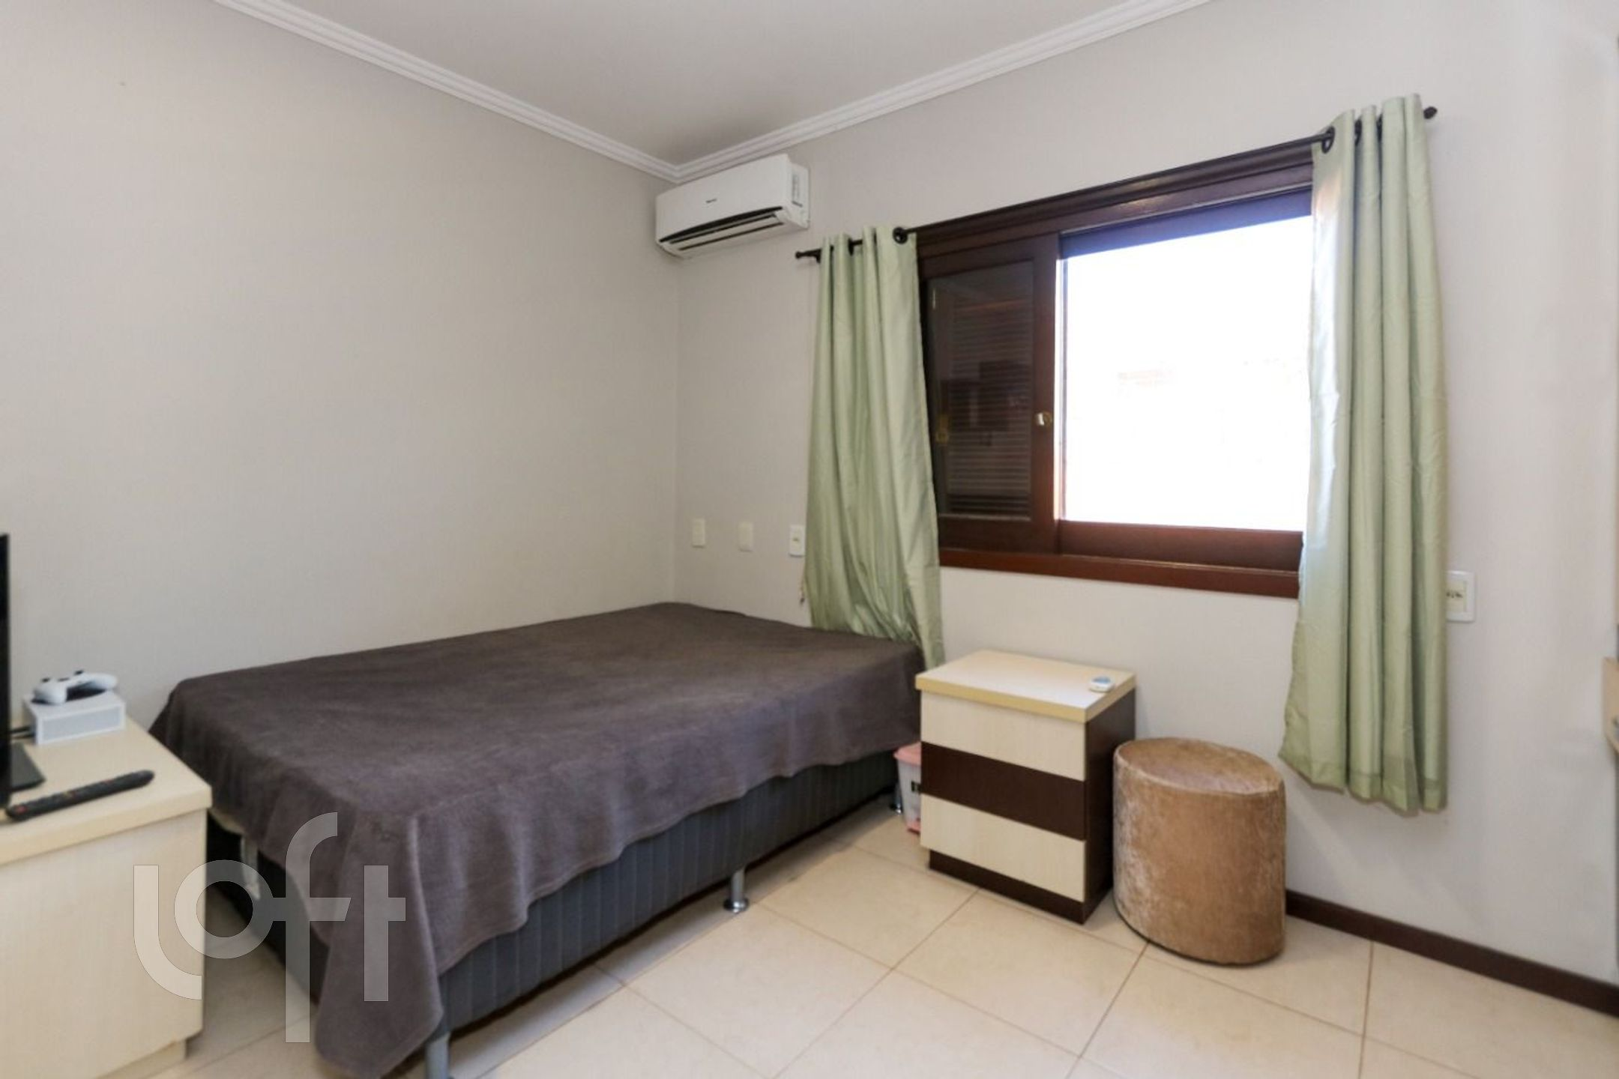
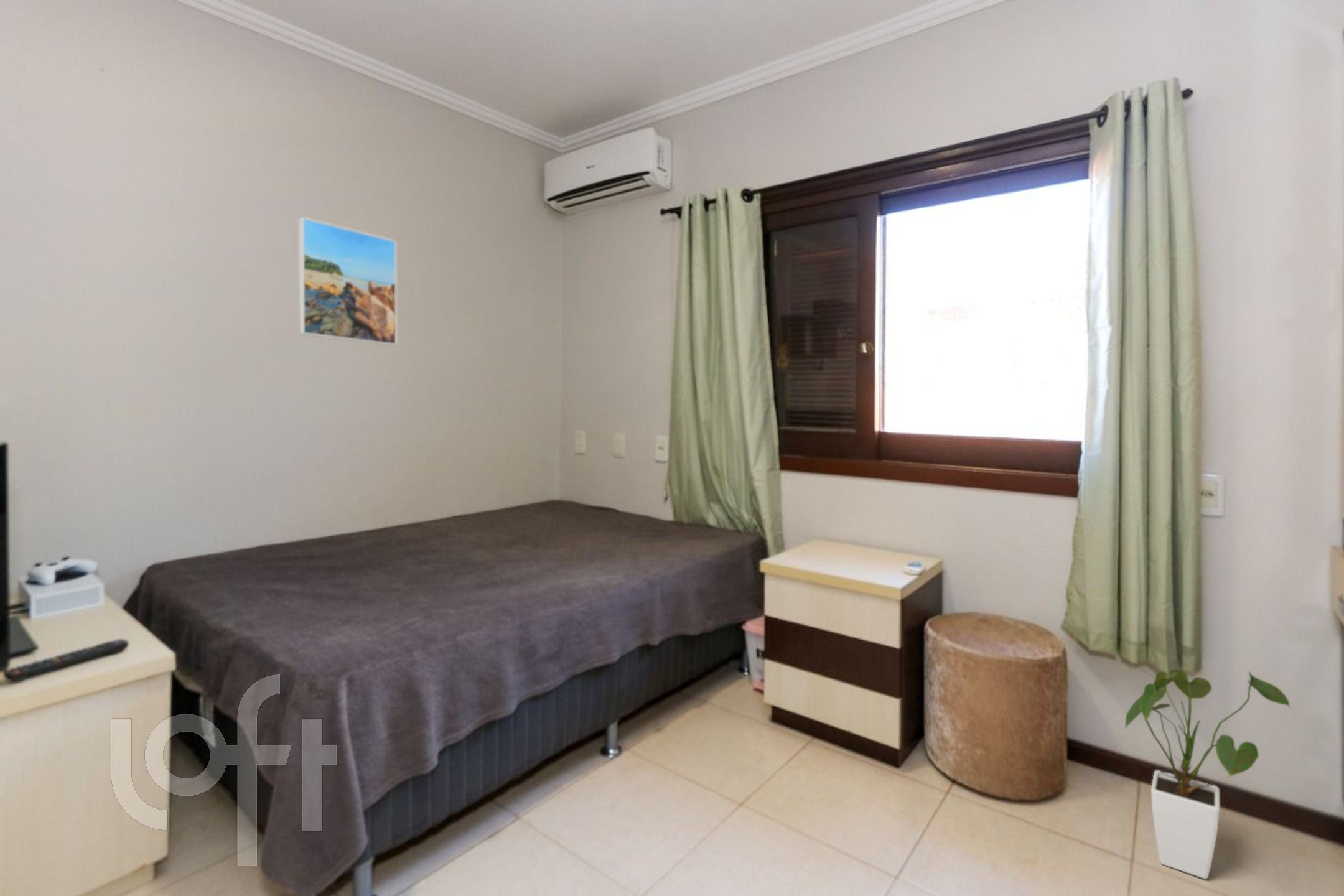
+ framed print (350, 285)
+ house plant (1198, 770)
